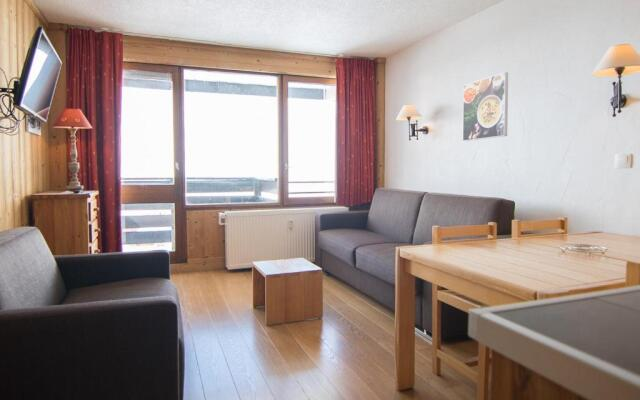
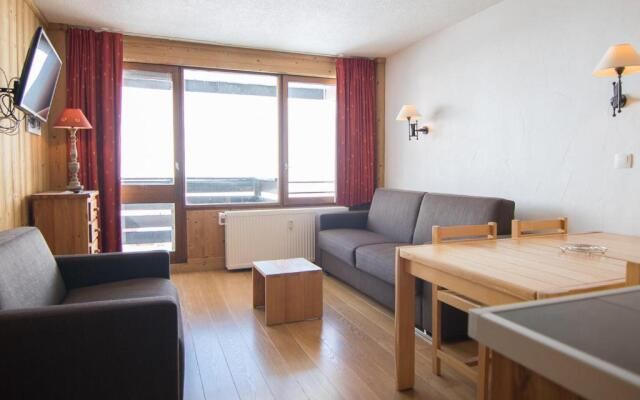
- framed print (483, 109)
